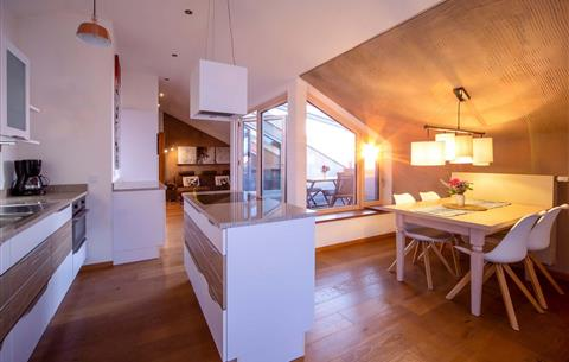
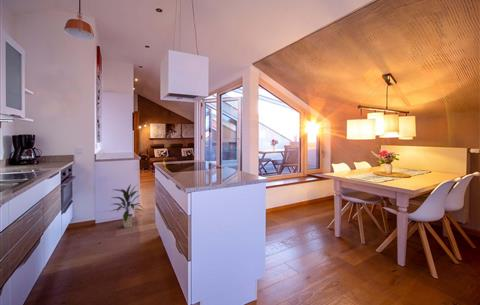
+ indoor plant (127, 205)
